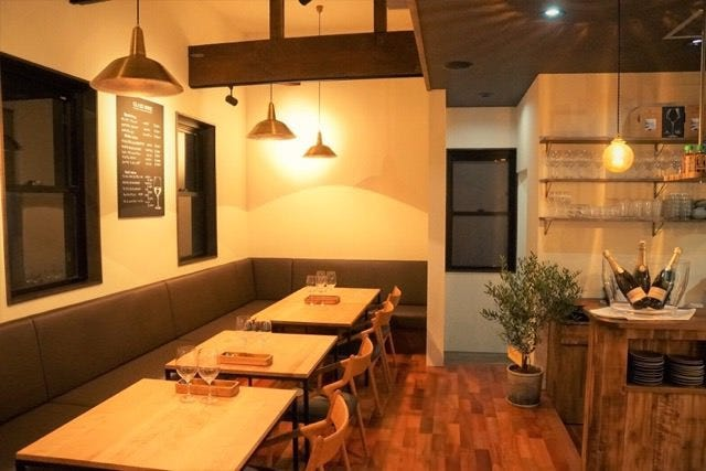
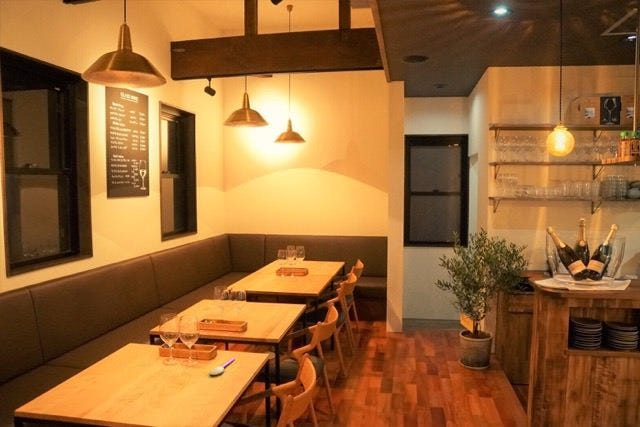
+ spoon (223, 365)
